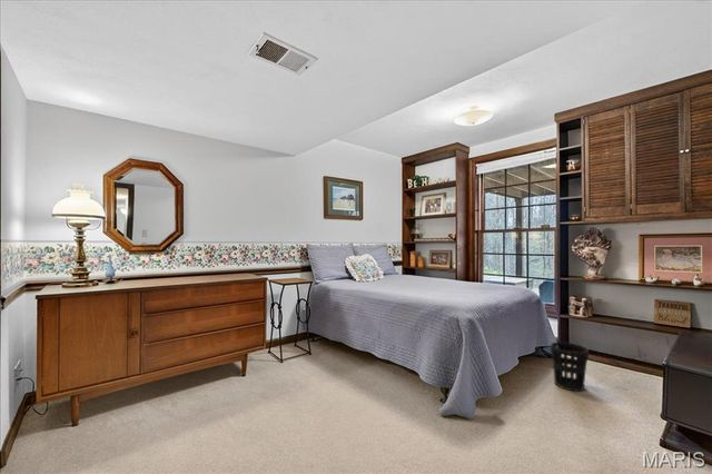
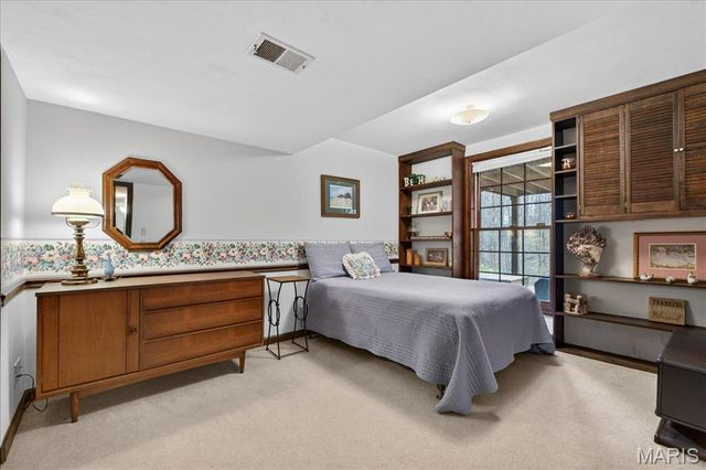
- wastebasket (568, 366)
